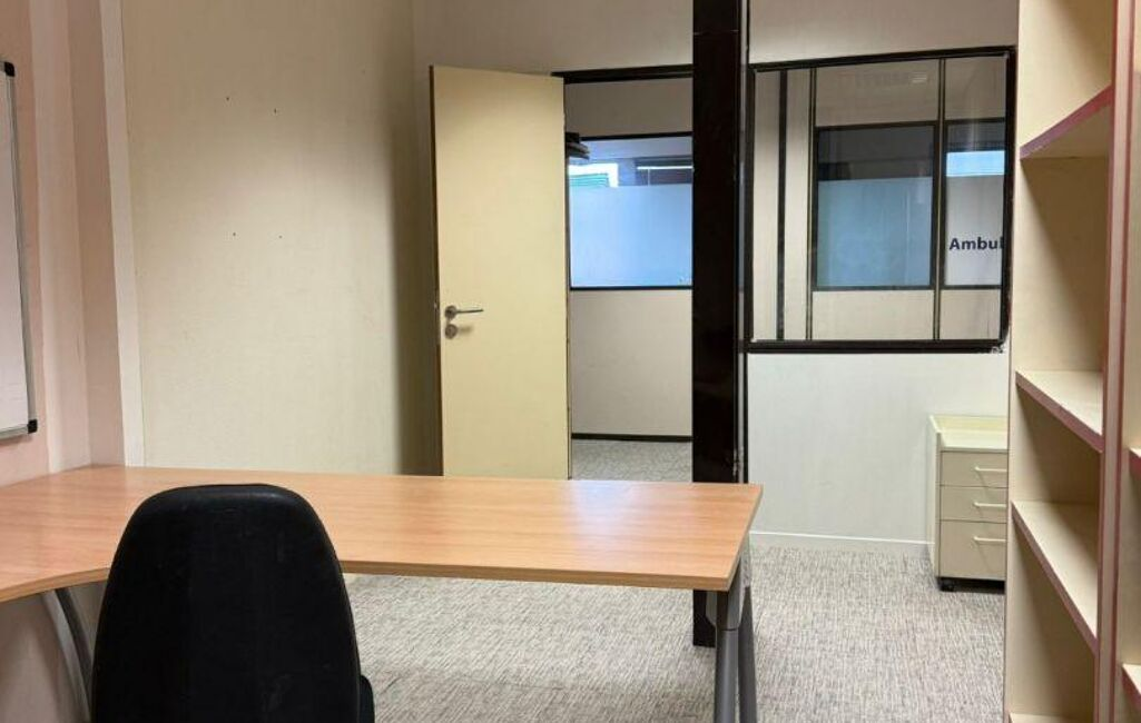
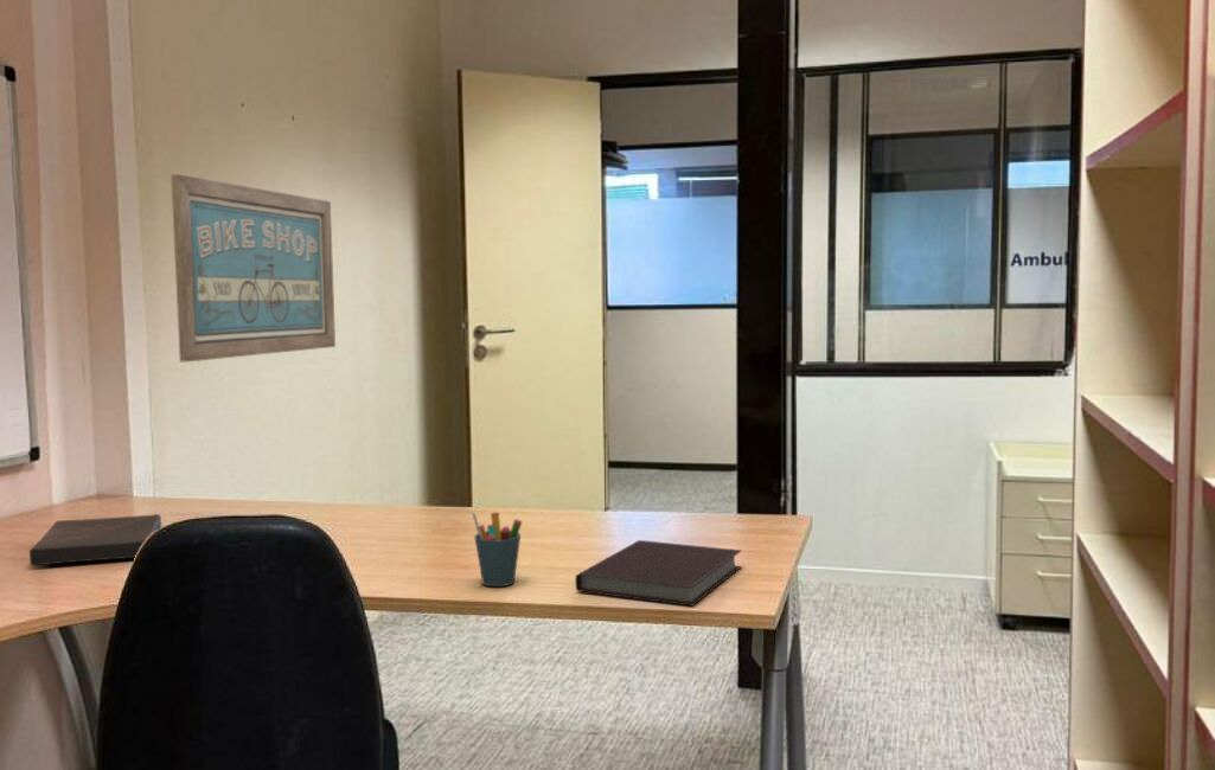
+ wall art (263, 271)
+ pen holder (497, 545)
+ book (100, 538)
+ notebook (661, 570)
